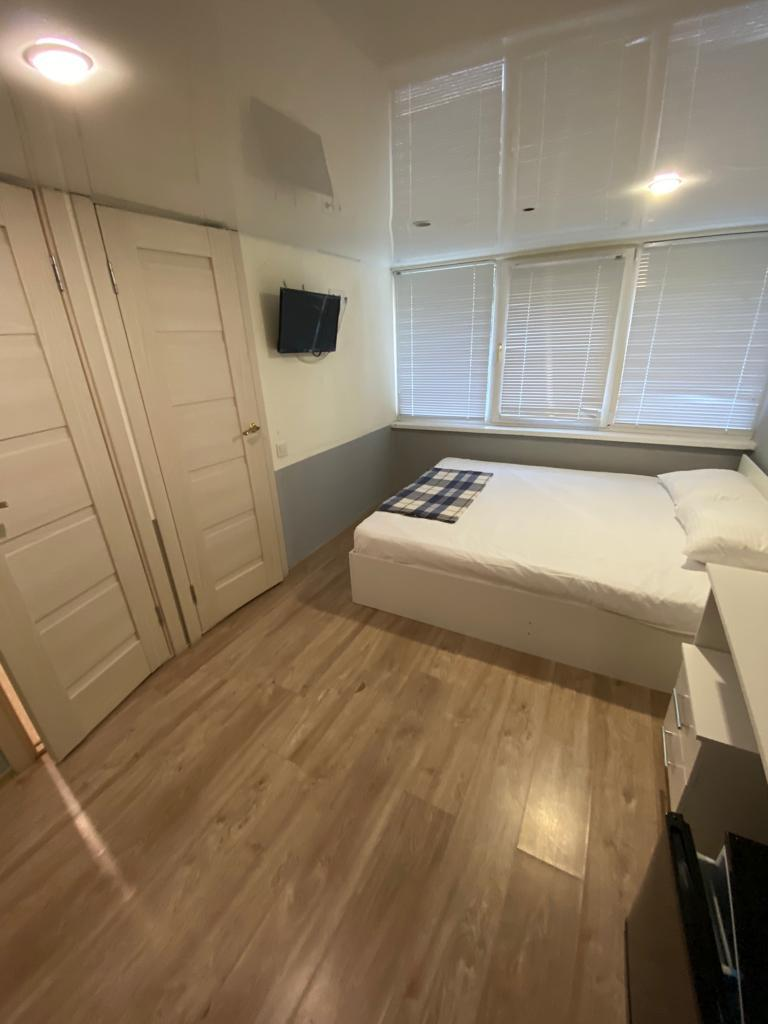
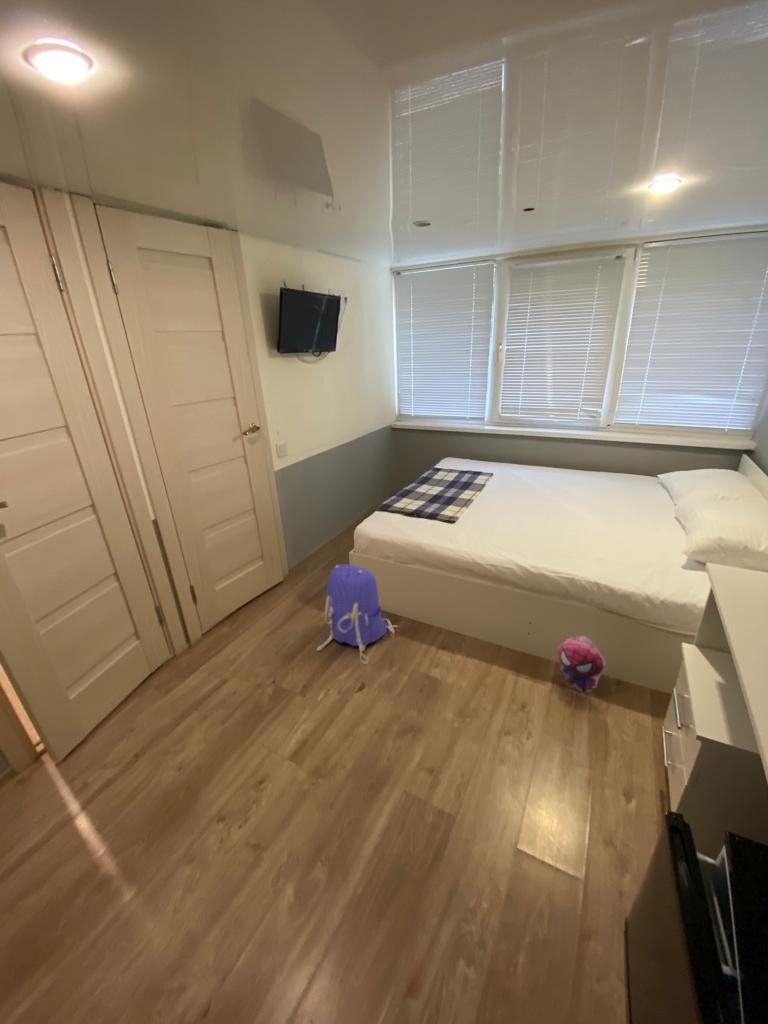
+ plush toy (579, 662)
+ backpack (352, 605)
